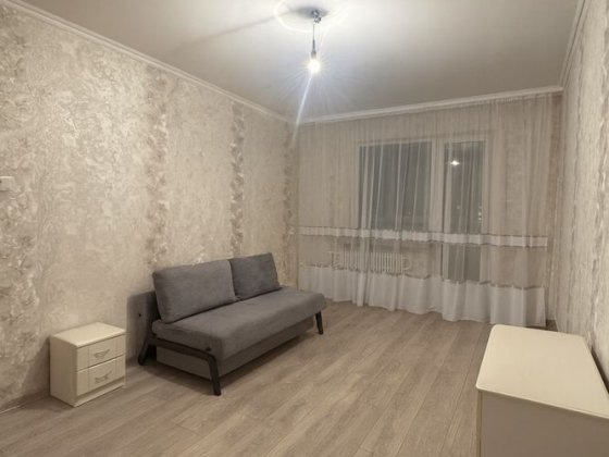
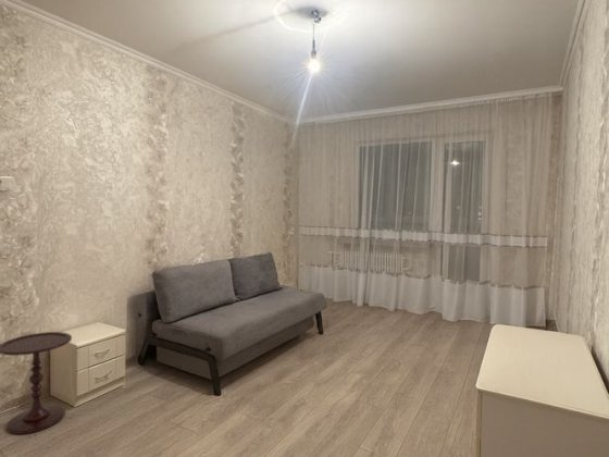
+ side table (36, 380)
